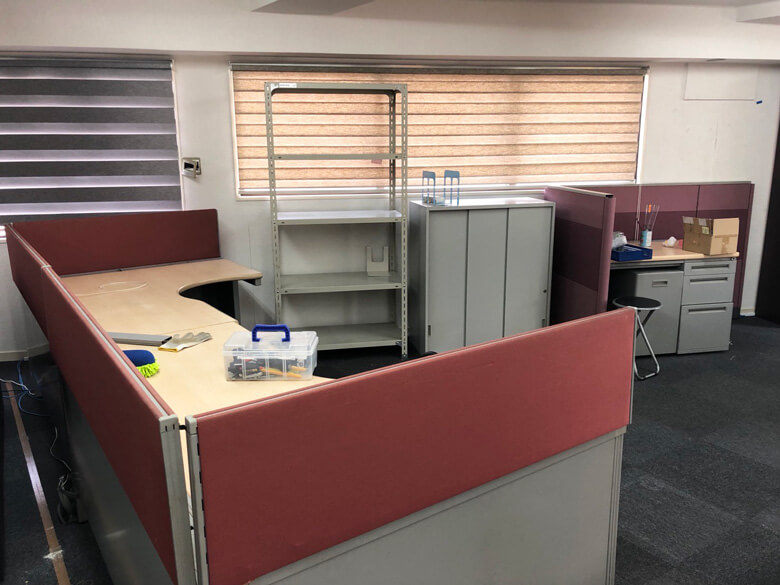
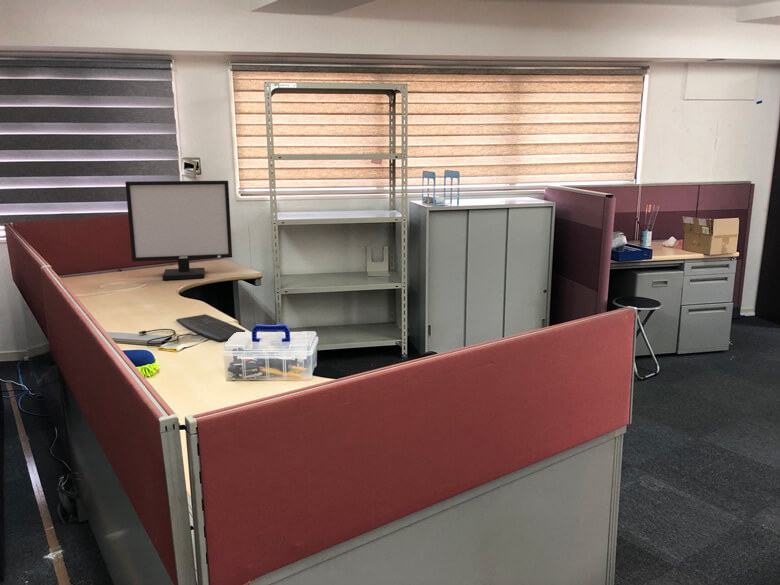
+ monitor (181, 229)
+ keyboard (186, 334)
